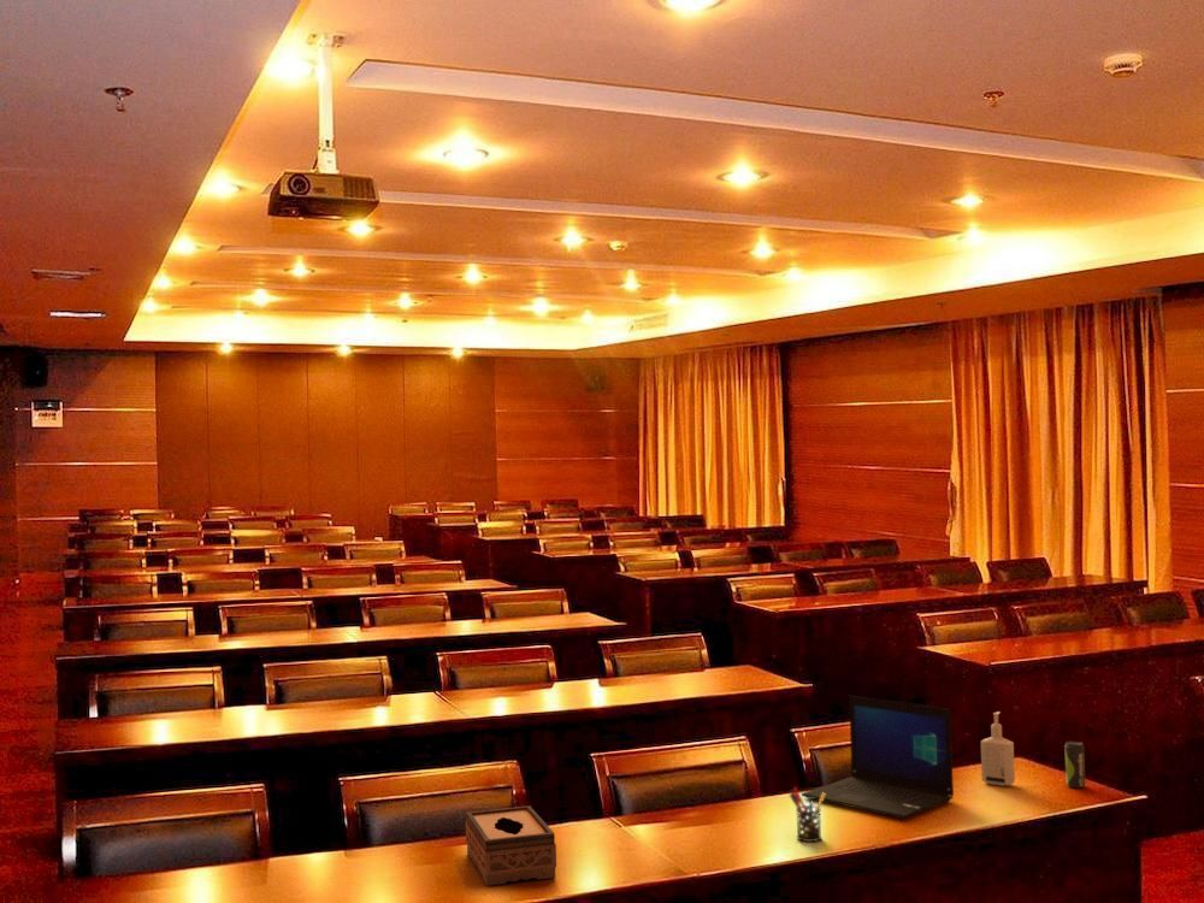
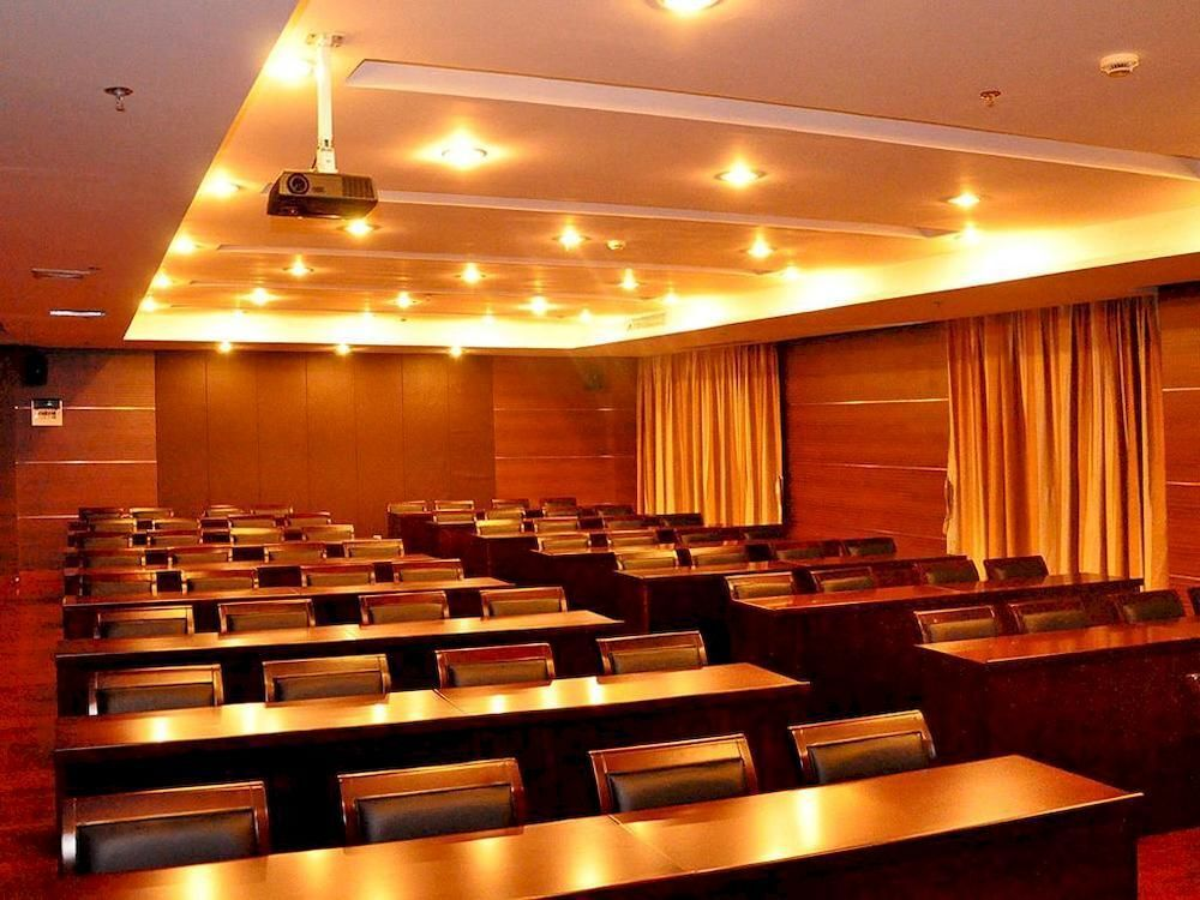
- pen holder (807, 813)
- beverage can (1074, 763)
- laptop (875, 752)
- bottle (997, 748)
- tissue box (509, 843)
